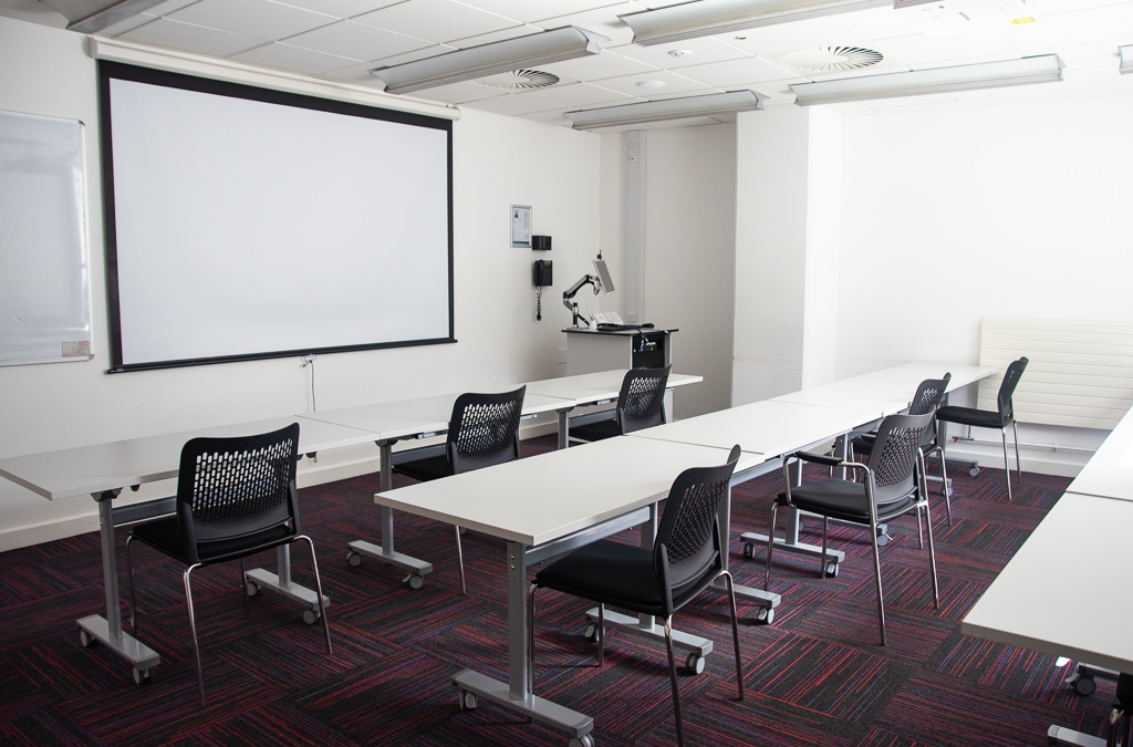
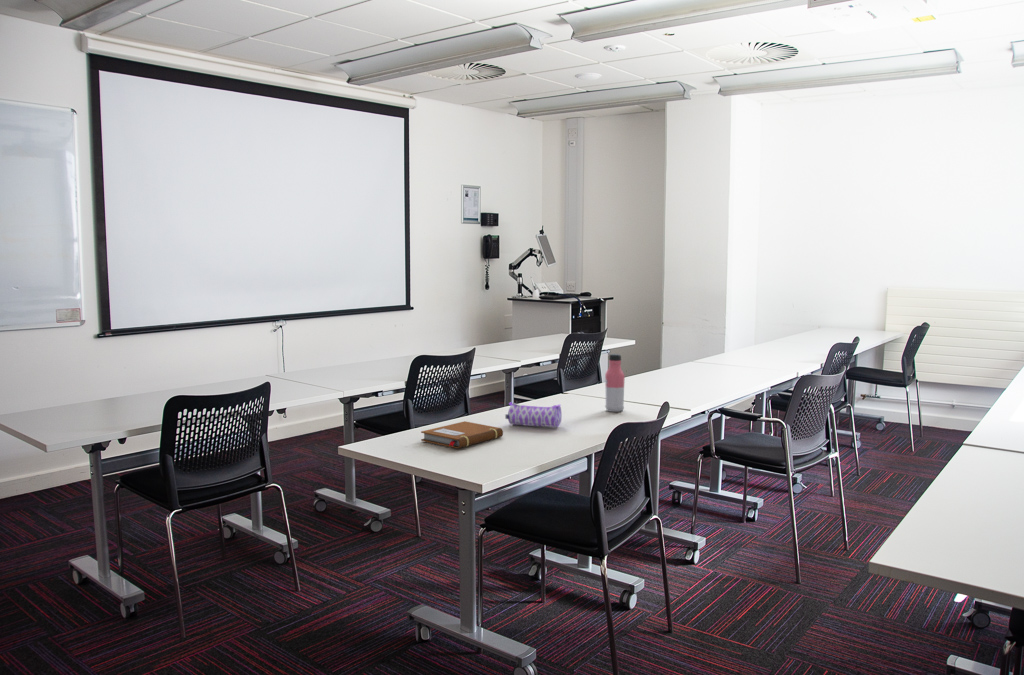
+ pencil case (534, 414)
+ water bottle (614, 382)
+ notebook (461, 434)
